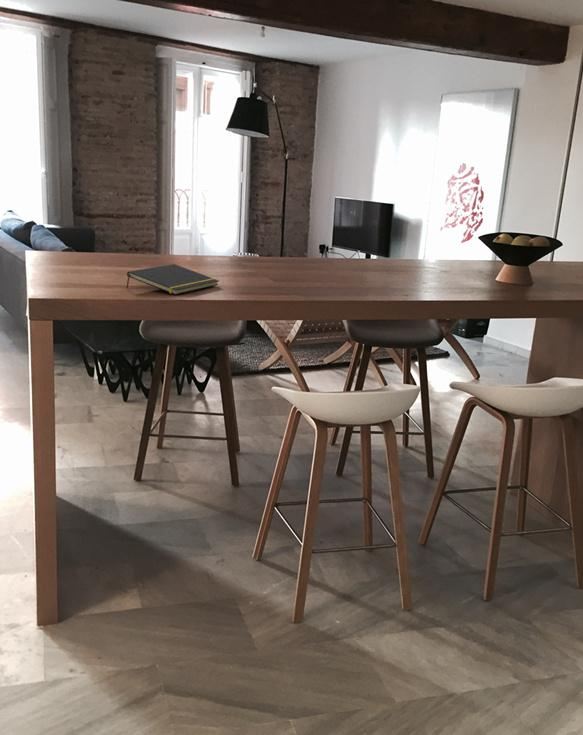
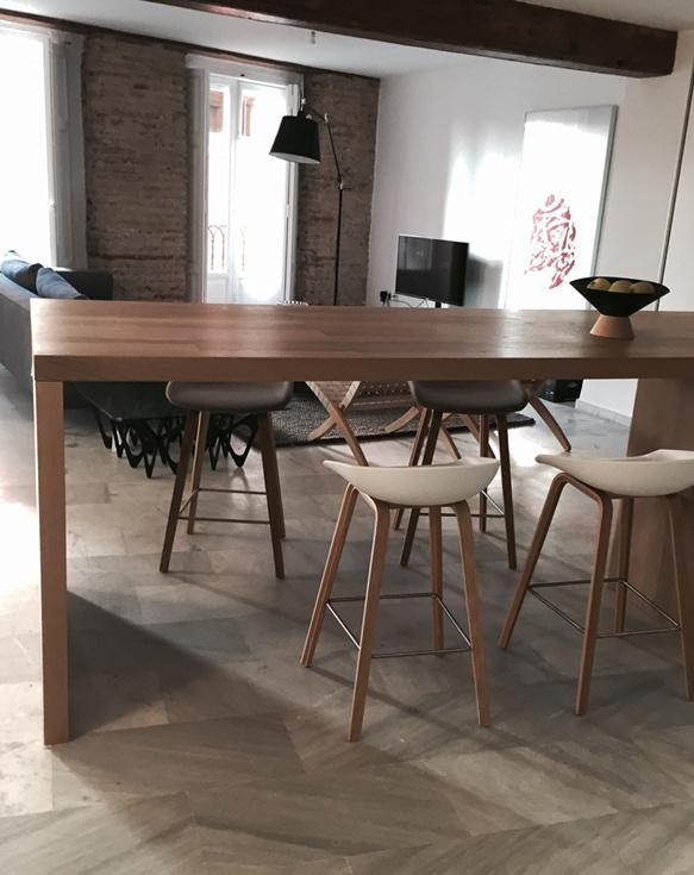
- notepad (174, 278)
